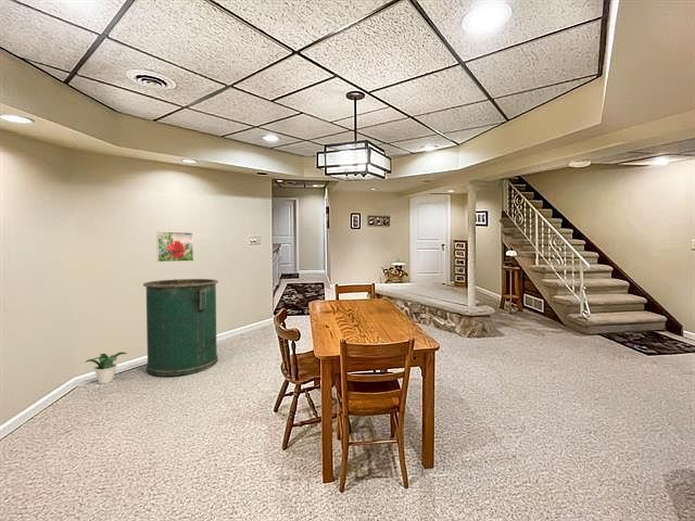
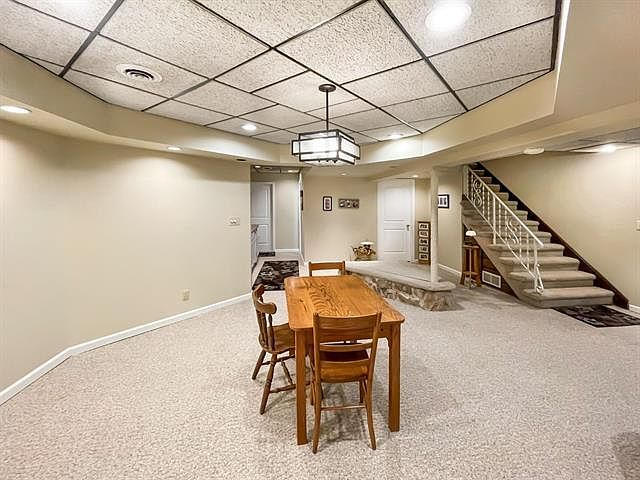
- potted plant (108, 368)
- trash can (182, 321)
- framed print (175, 246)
